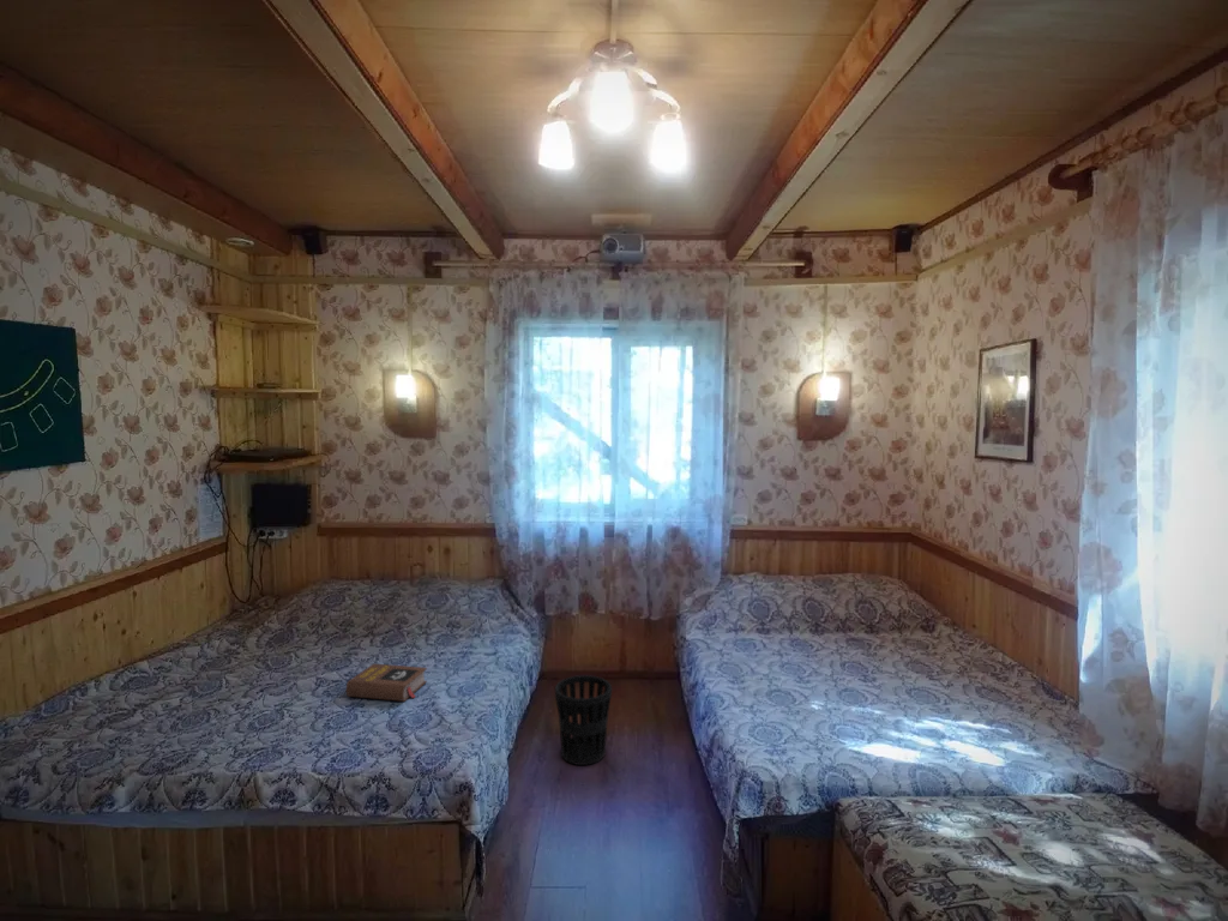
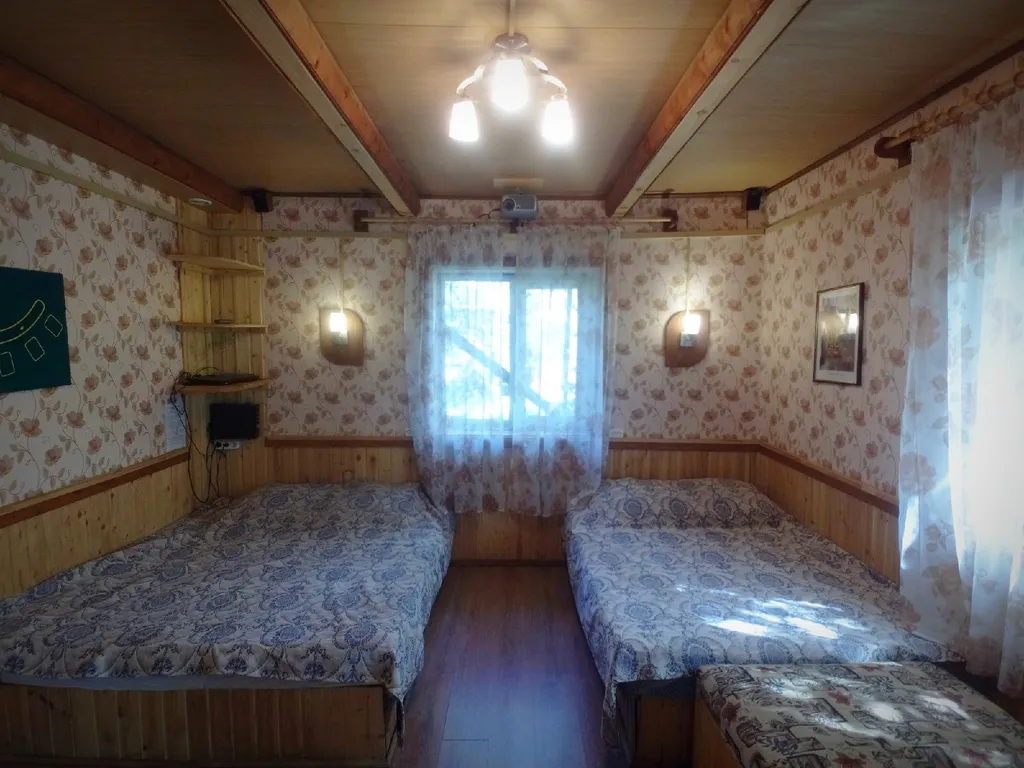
- book (390, 682)
- wastebasket (583, 720)
